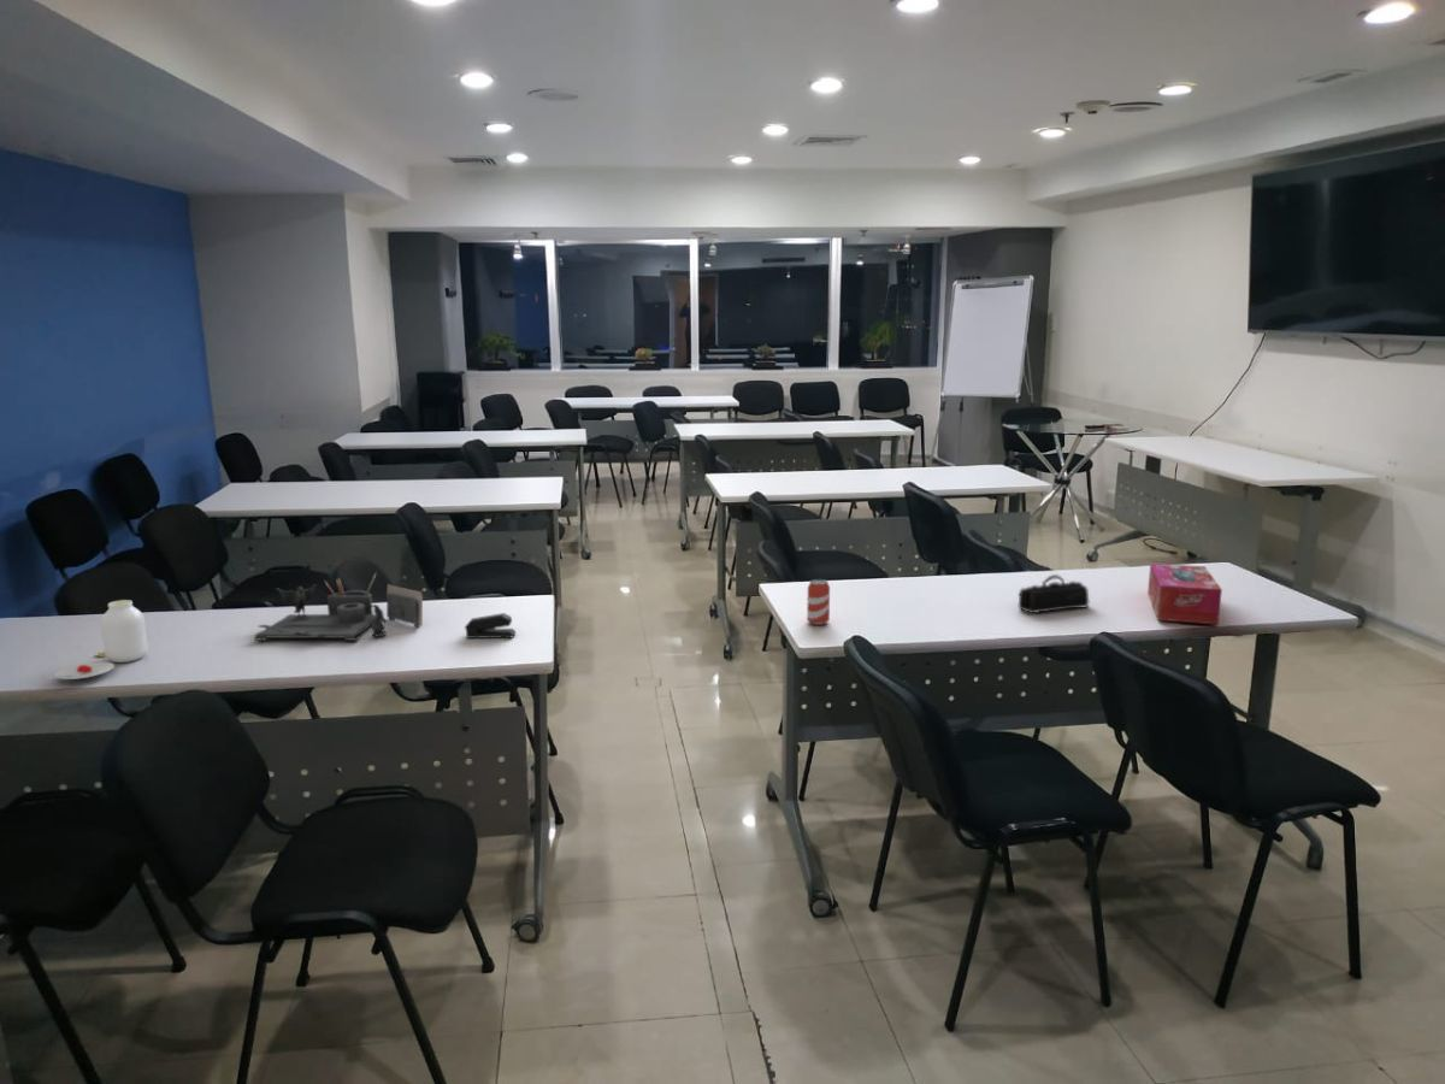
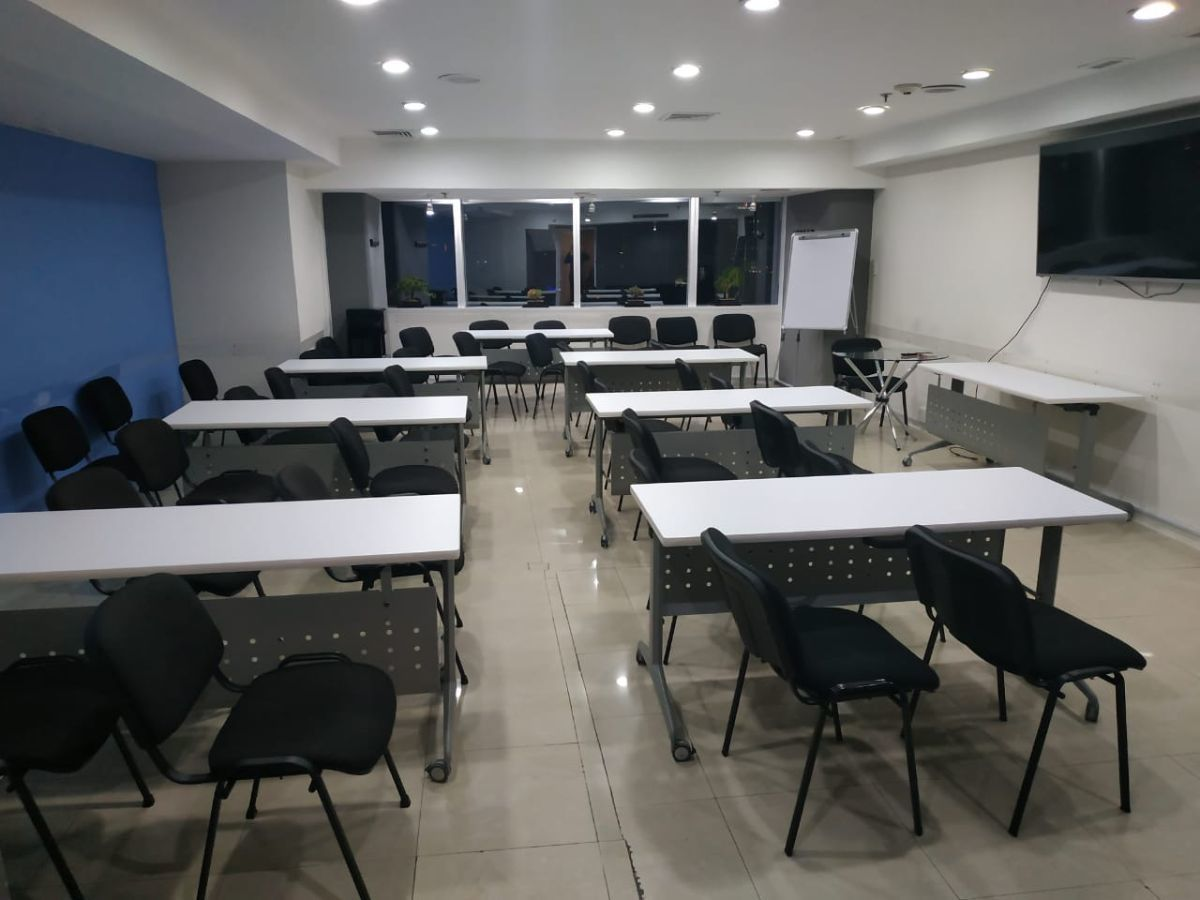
- tissue box (1182, 591)
- desk organizer (343, 603)
- stapler (489, 625)
- pencil case (1054, 590)
- jar (102, 637)
- beverage can (818, 601)
